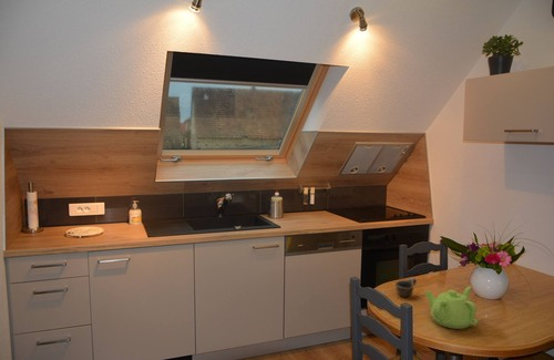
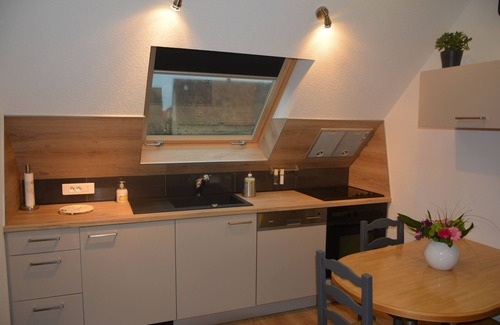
- teapot (451, 306)
- cup (406, 287)
